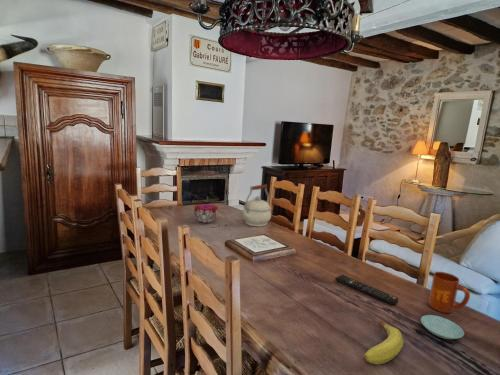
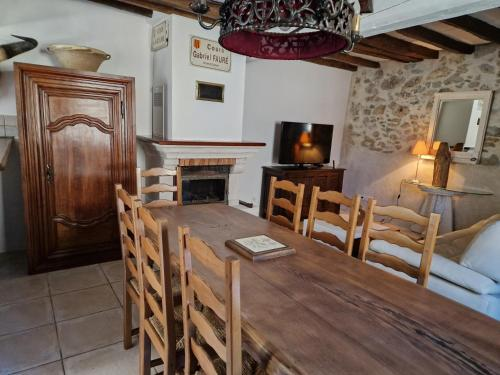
- mug (449, 294)
- decorative bowl (205, 214)
- fruit (382, 342)
- remote control (365, 289)
- saucer (441, 328)
- kettle (255, 204)
